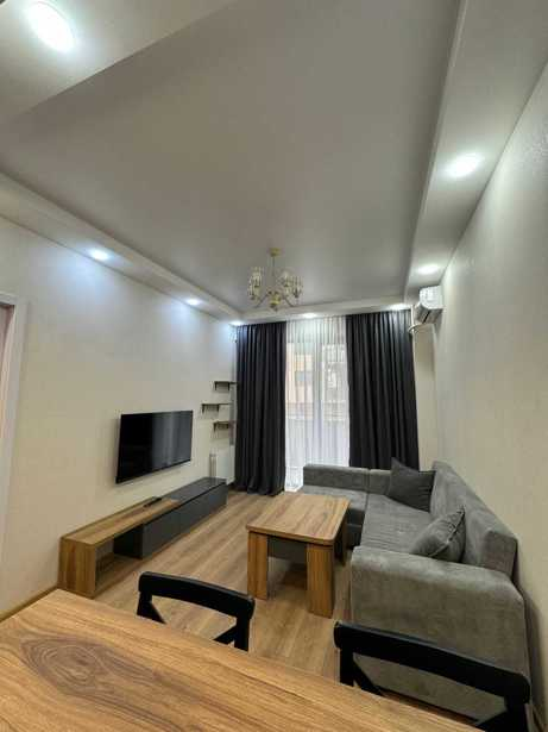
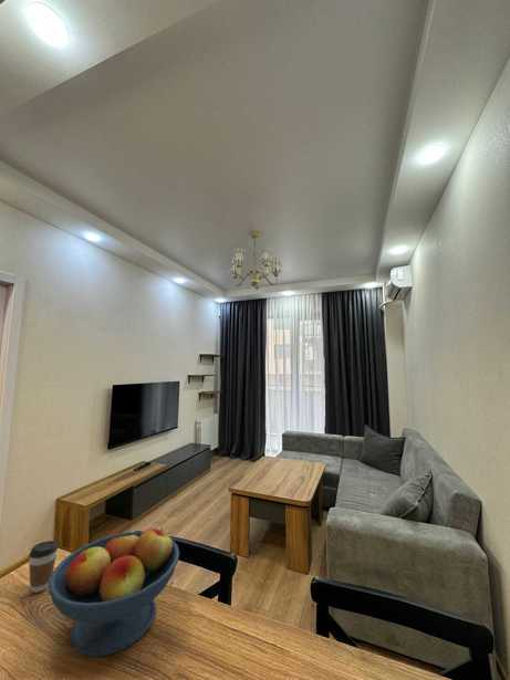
+ fruit bowl (117, 579)
+ coffee cup (42, 566)
